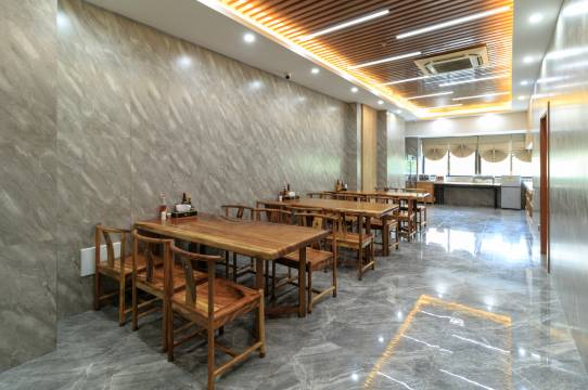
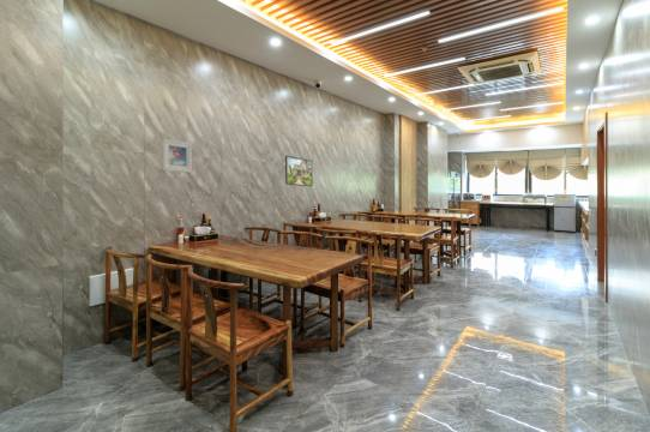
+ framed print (177, 156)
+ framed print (299, 172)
